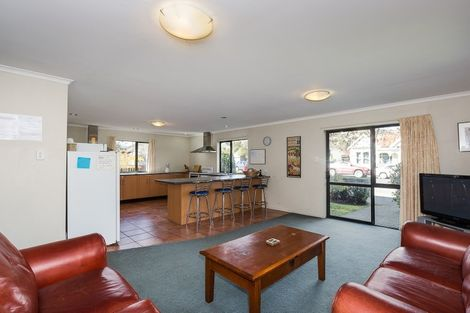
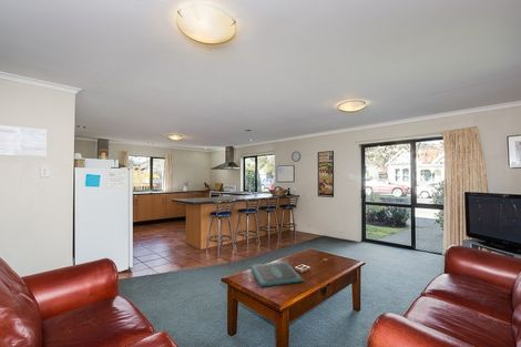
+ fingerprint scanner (275, 273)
